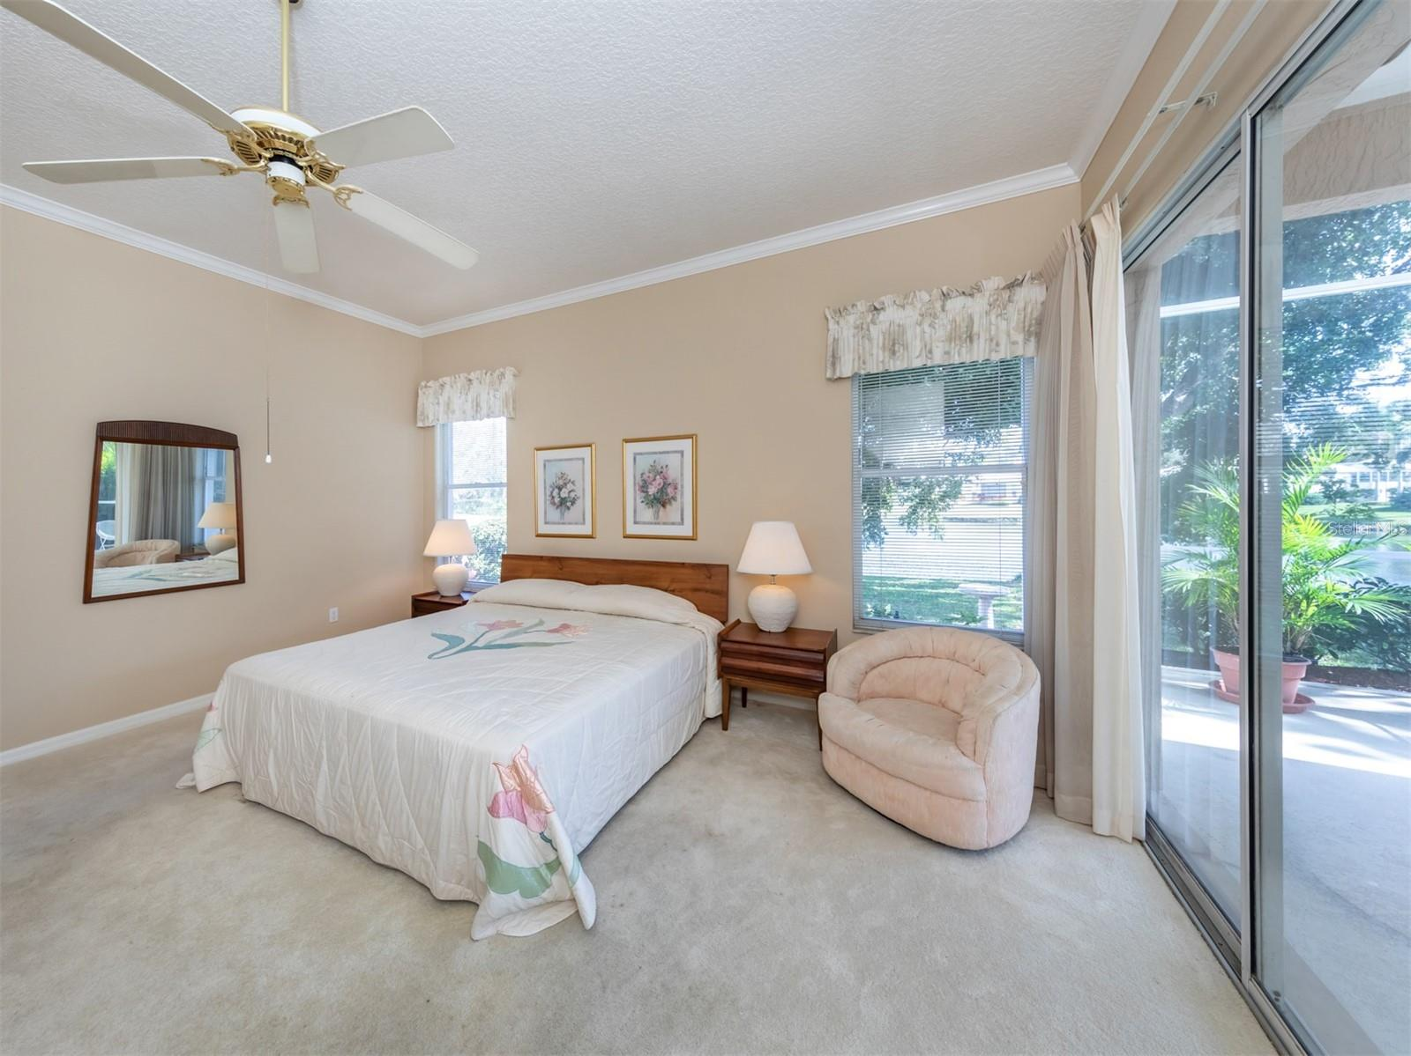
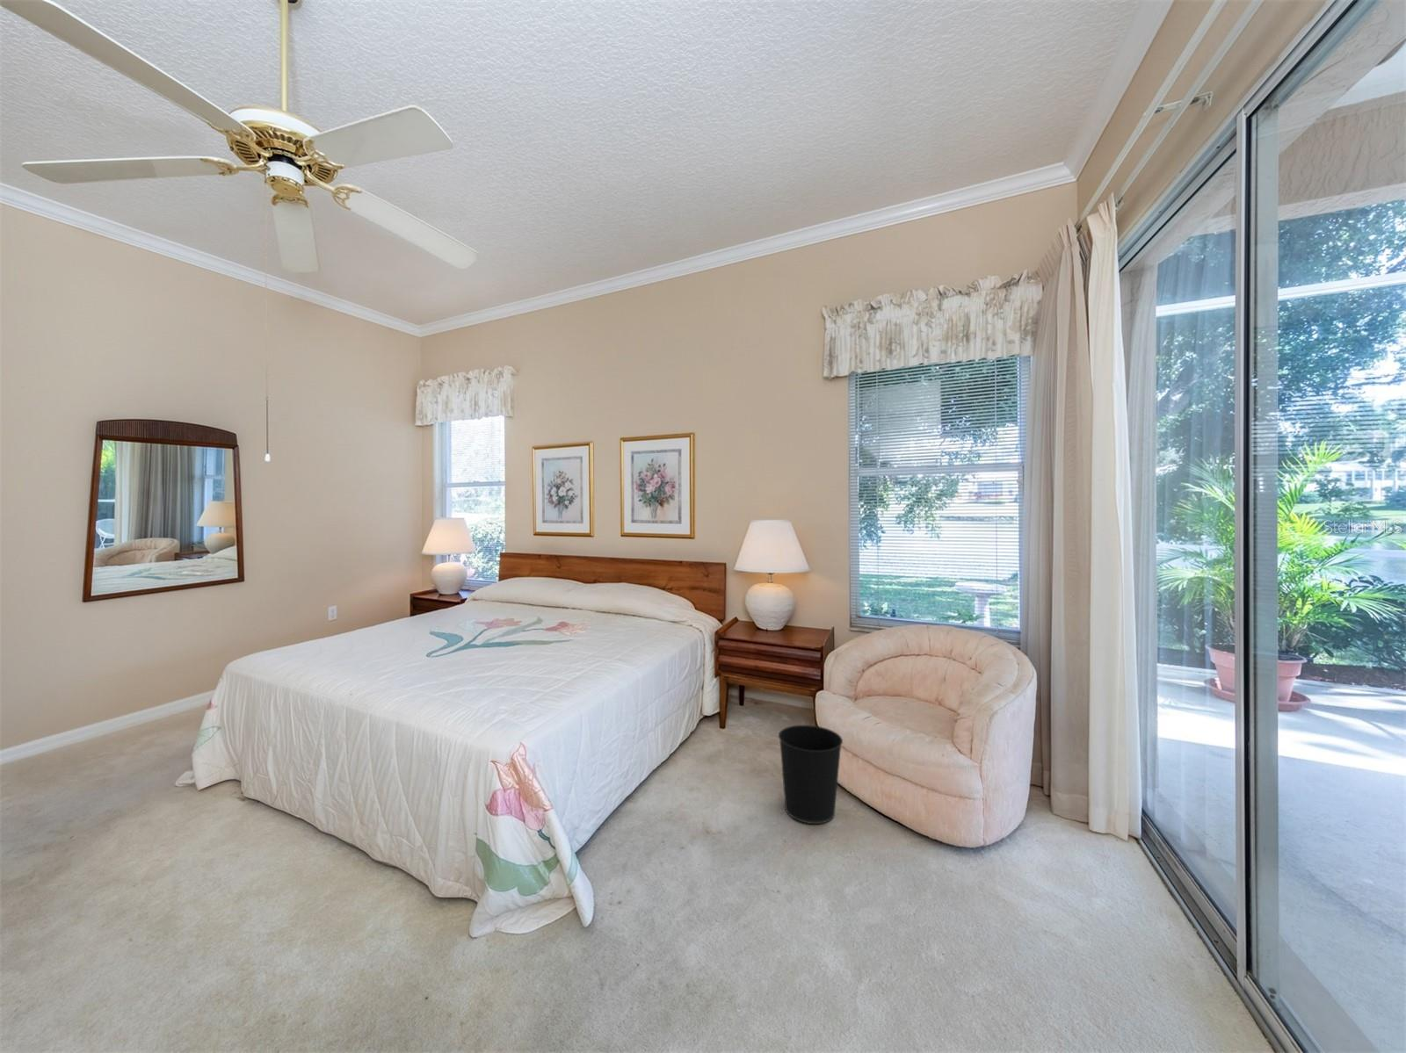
+ wastebasket (810, 773)
